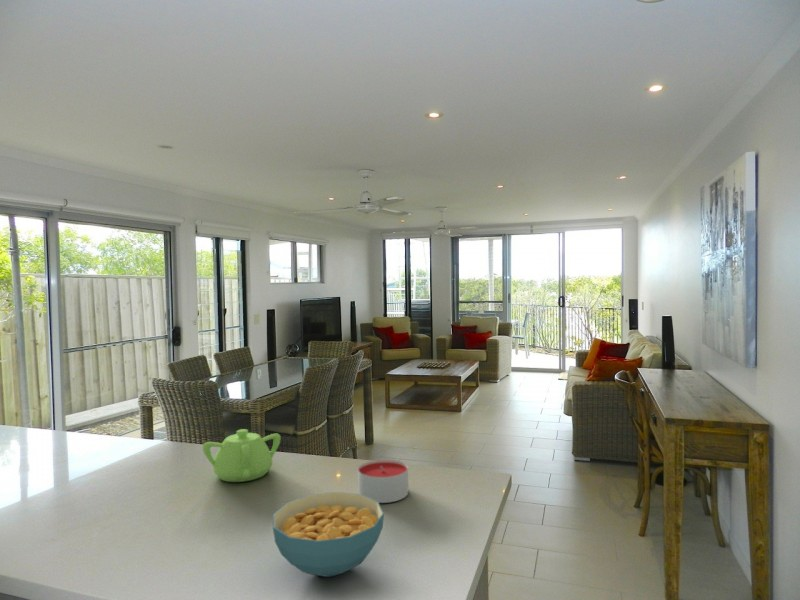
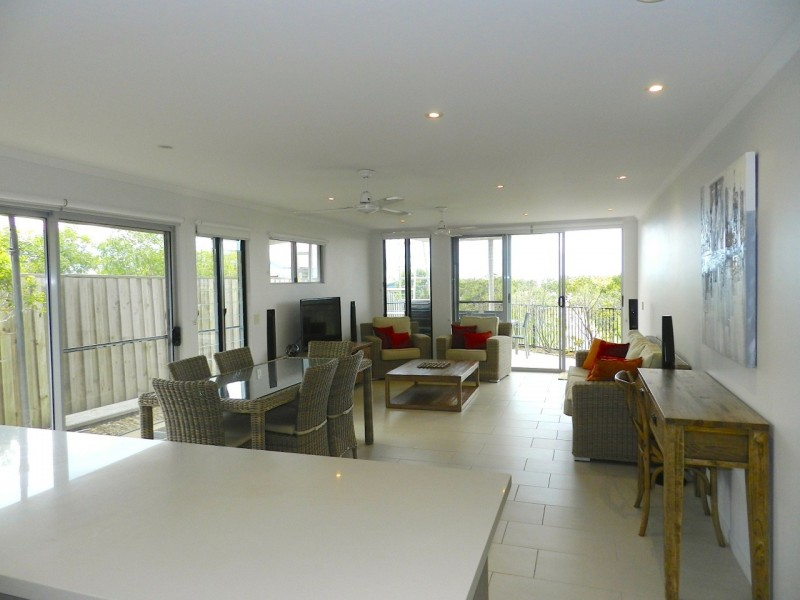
- teapot (242, 451)
- cereal bowl (328, 540)
- candle (383, 479)
